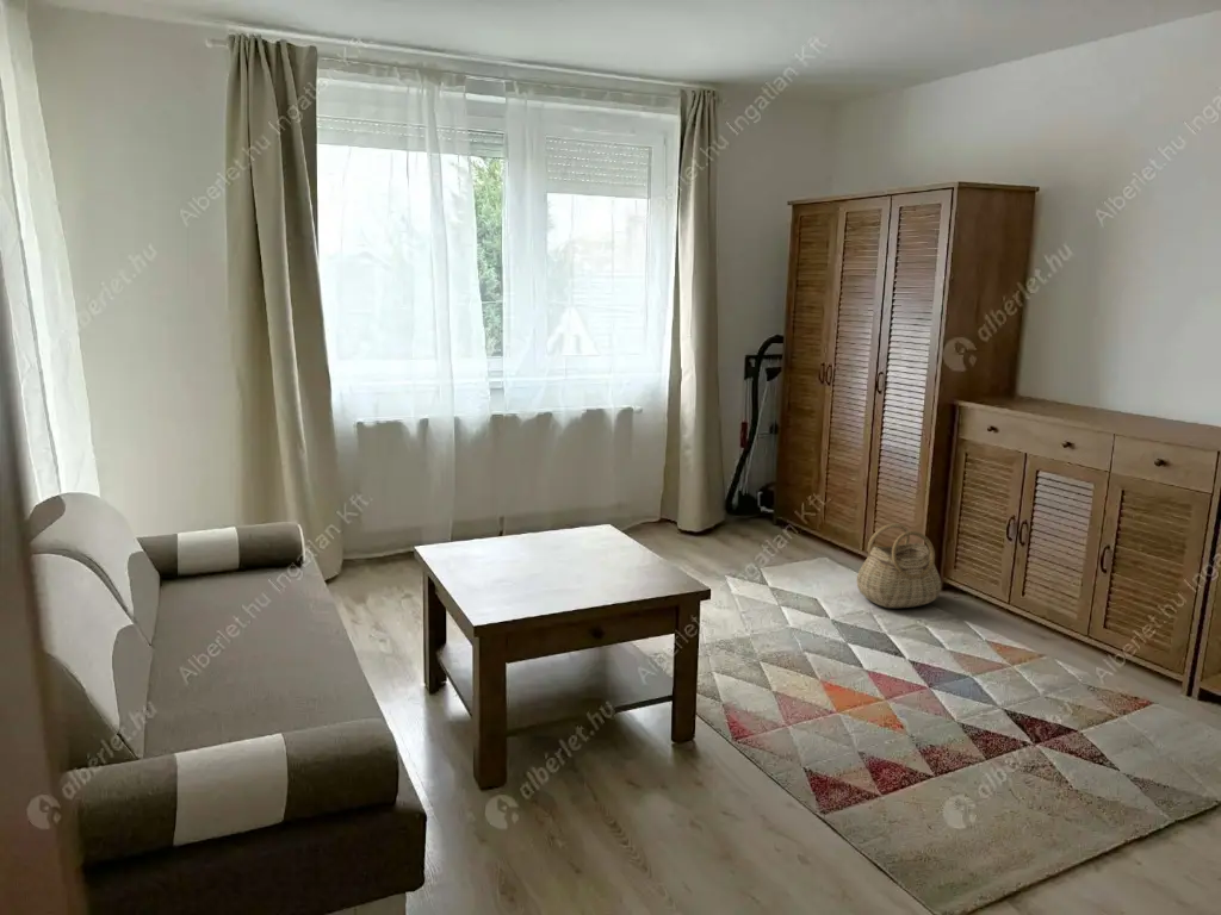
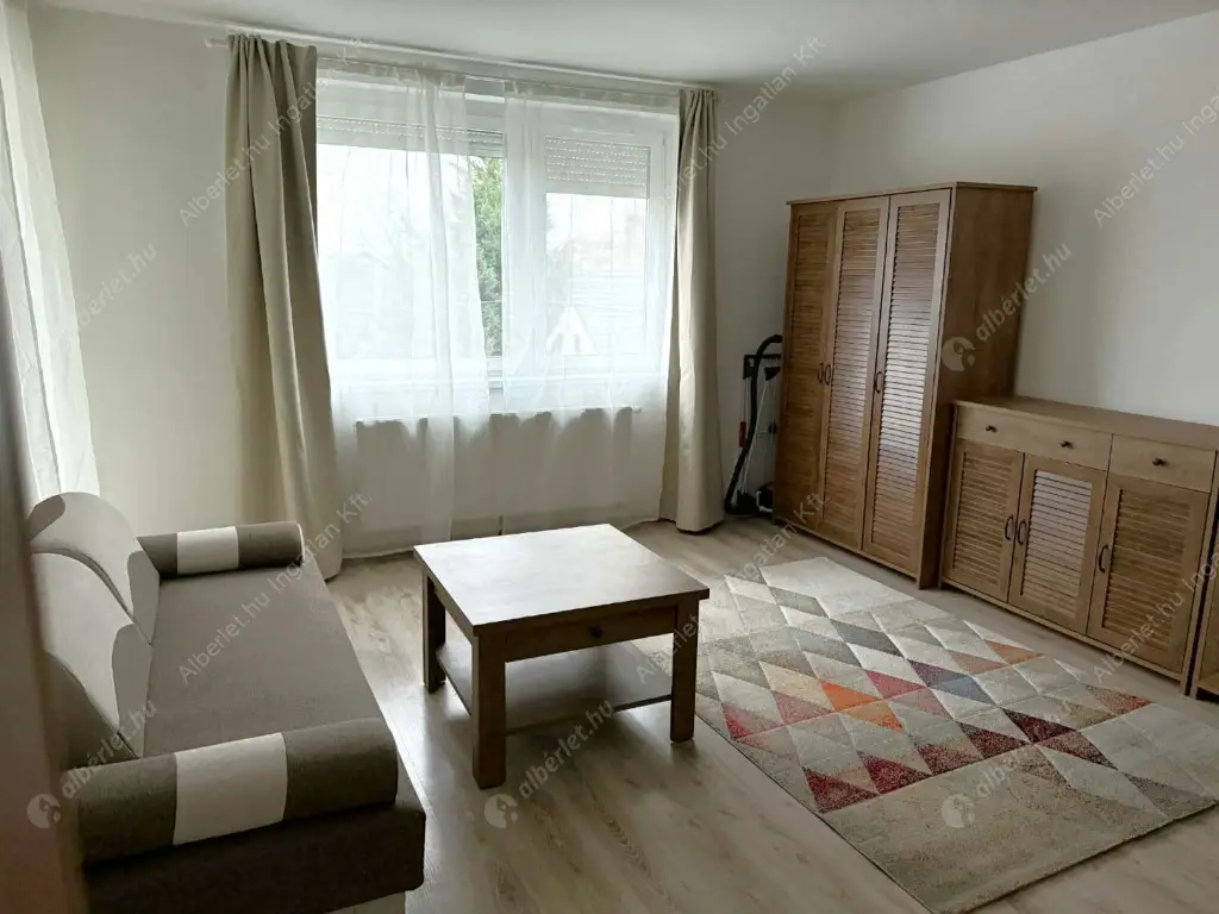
- basket (899, 564)
